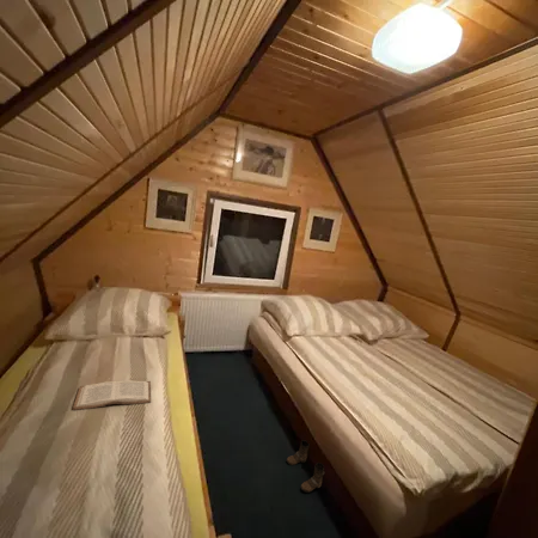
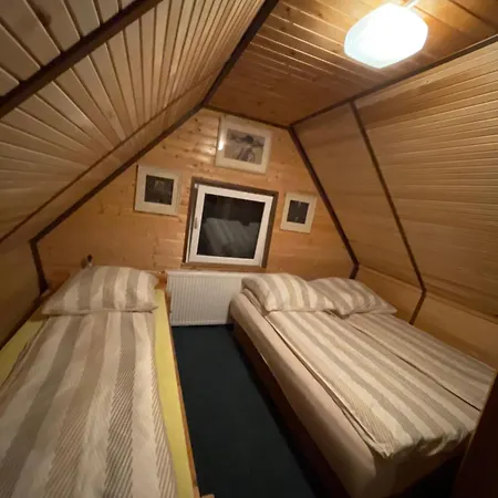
- book (115, 392)
- boots (302, 461)
